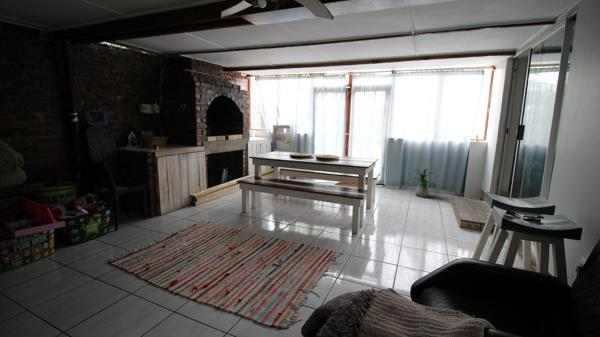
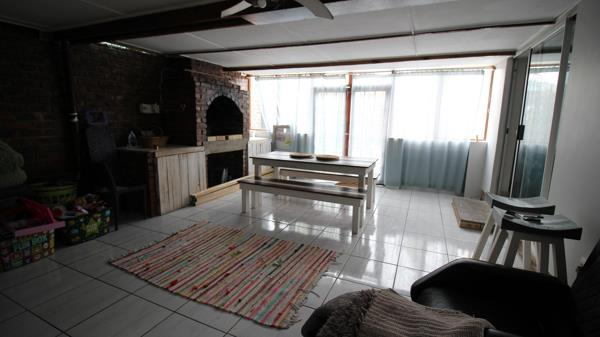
- house plant (423, 181)
